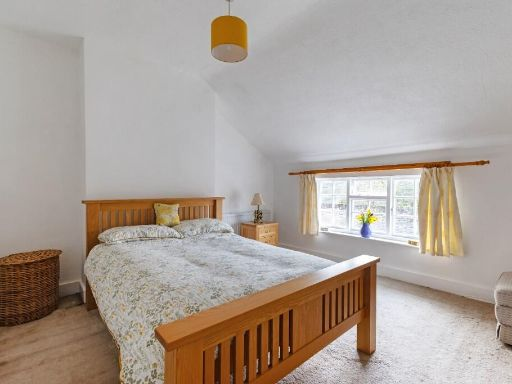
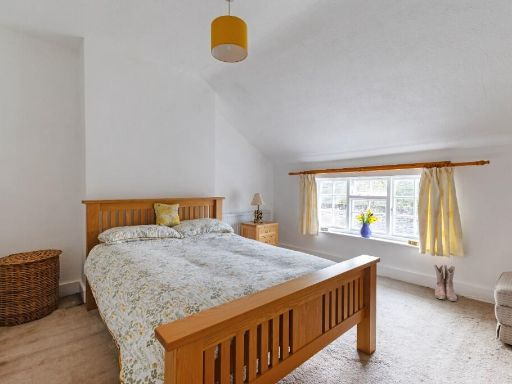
+ boots (445, 281)
